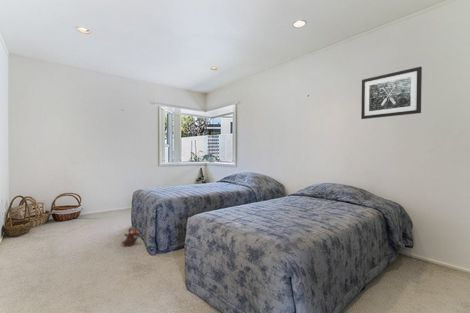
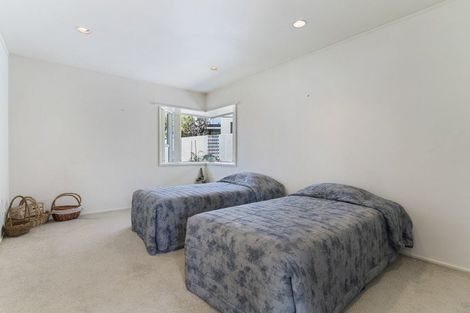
- plush toy (130, 235)
- wall art (389, 95)
